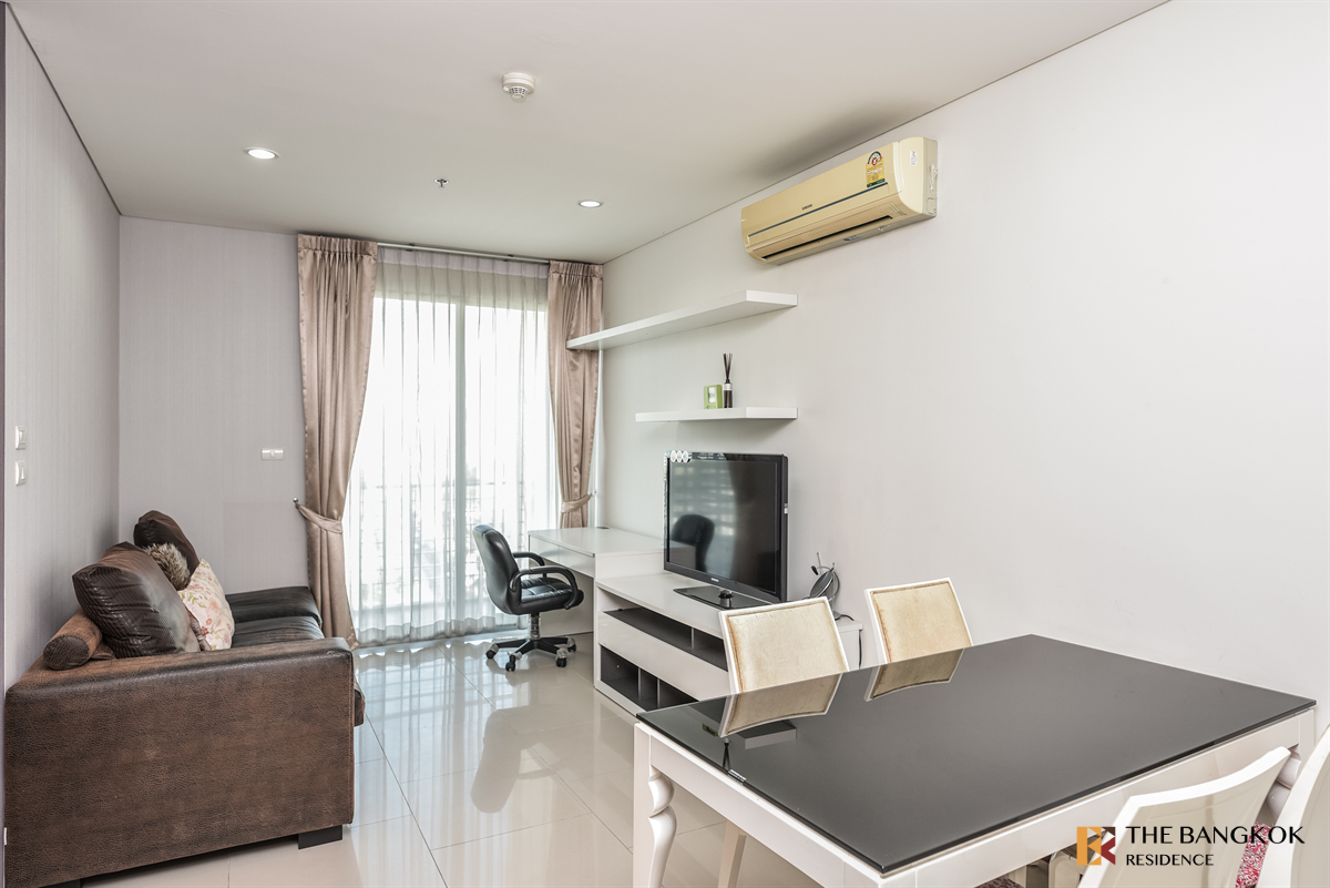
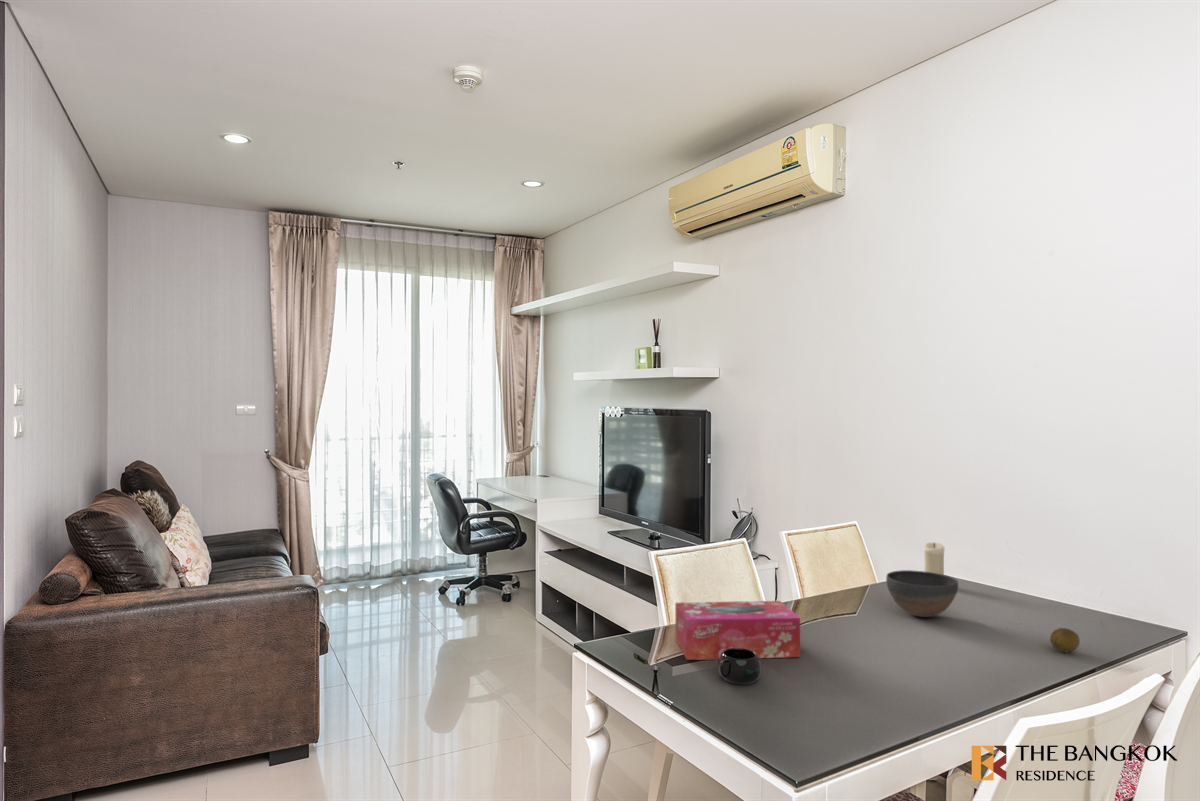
+ candle (933, 563)
+ tissue box (735, 628)
+ fruit (1064, 640)
+ mug (736, 667)
+ bowl (921, 596)
